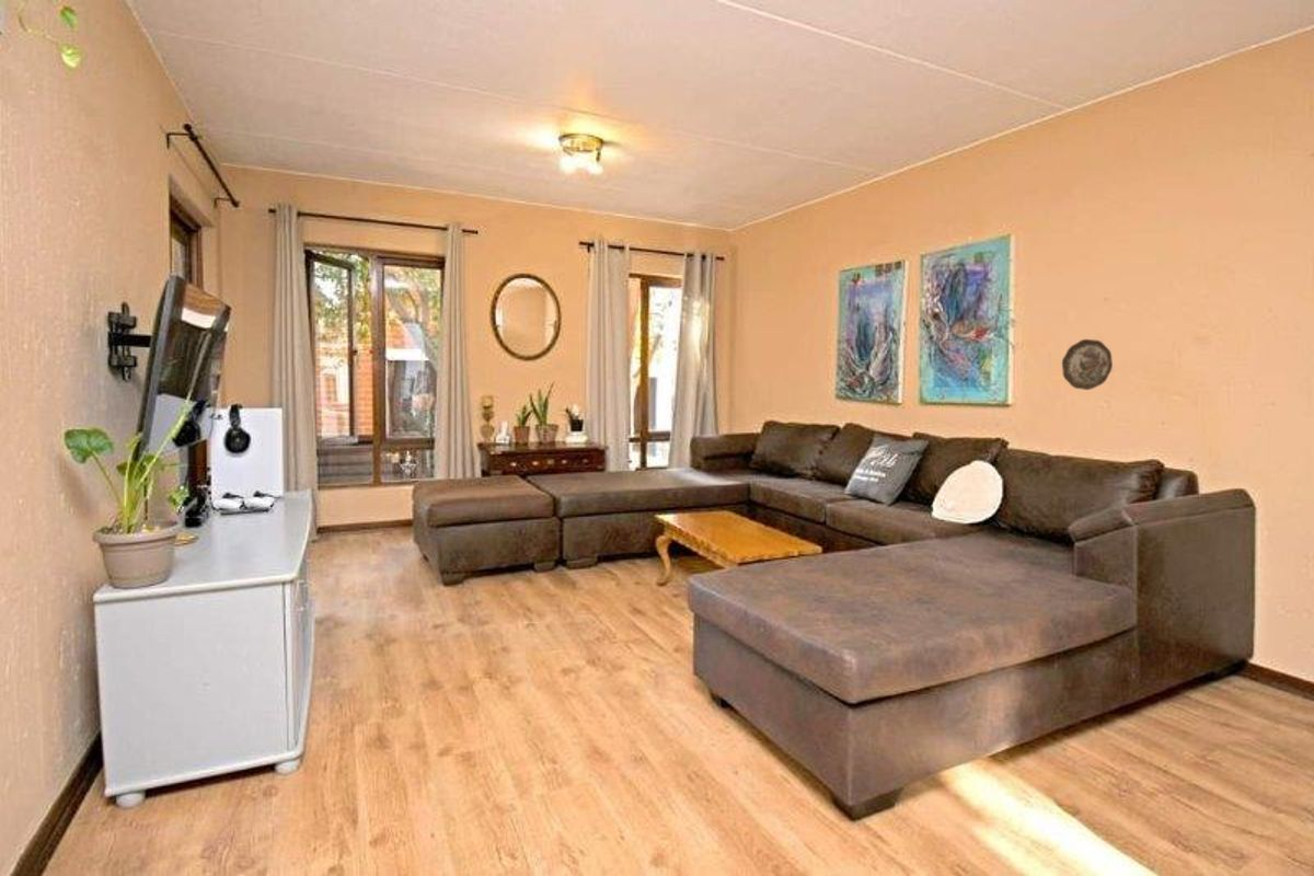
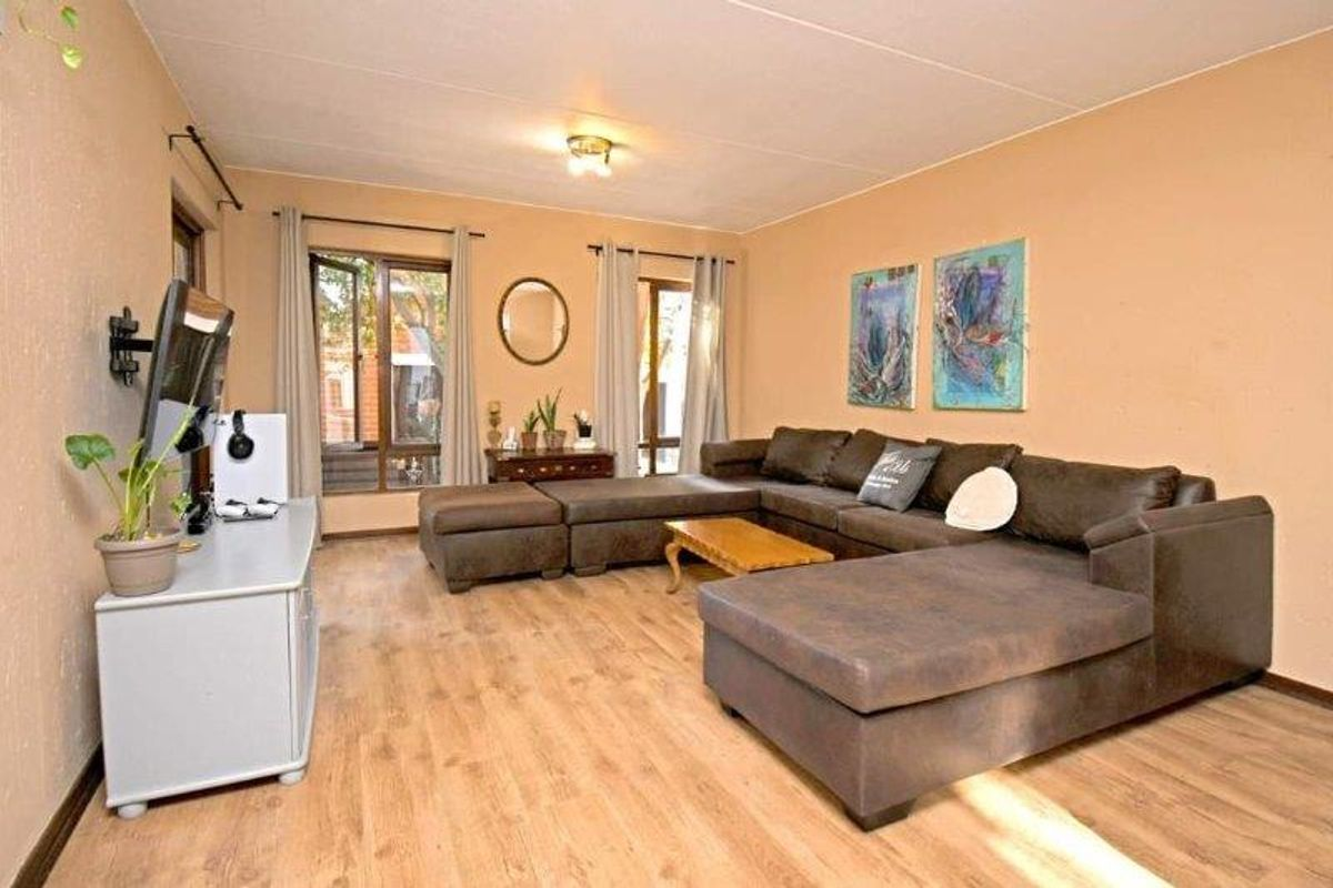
- decorative plate (1087, 364)
